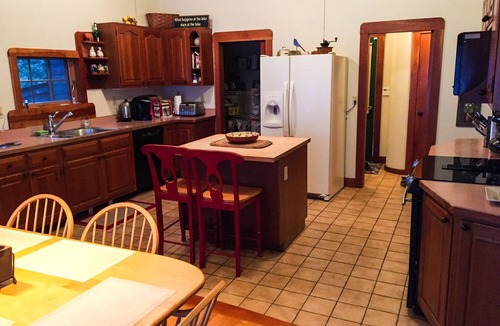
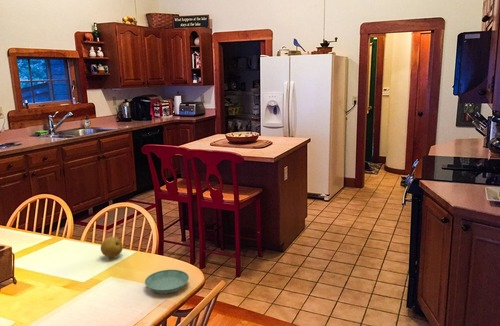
+ fruit (111, 247)
+ saucer (167, 282)
